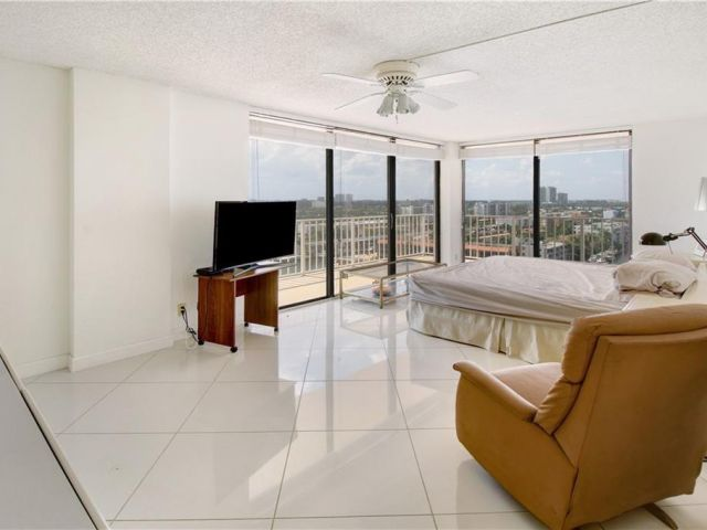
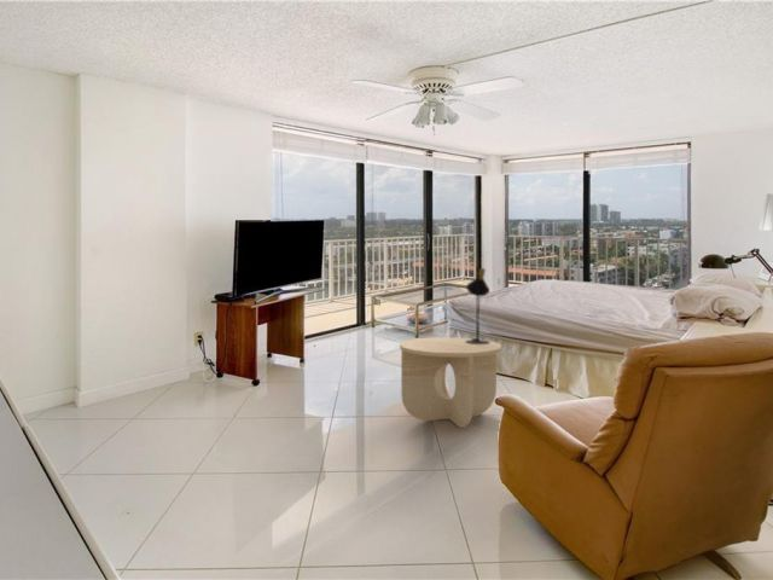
+ table lamp (477, 303)
+ side table (444, 381)
